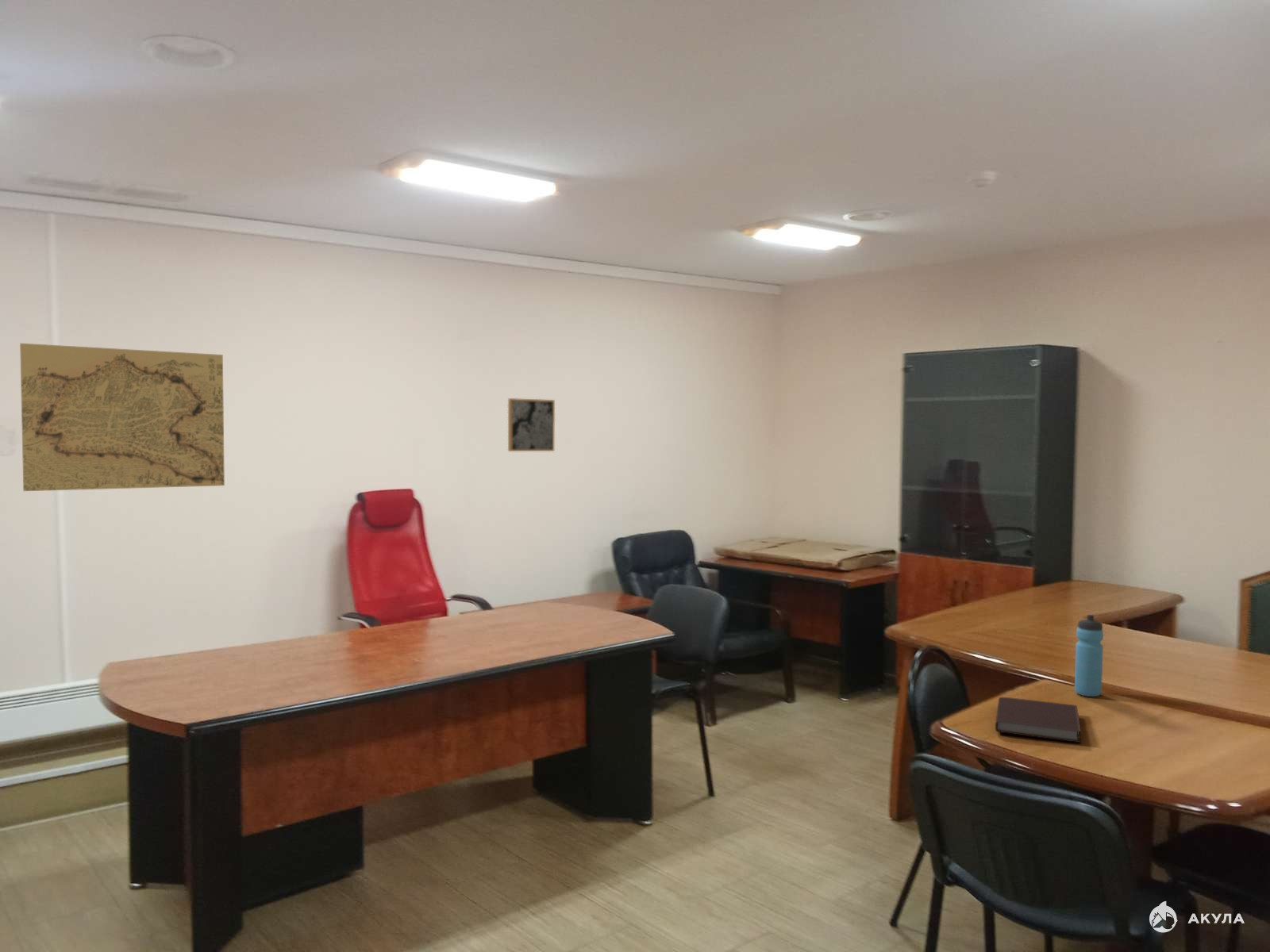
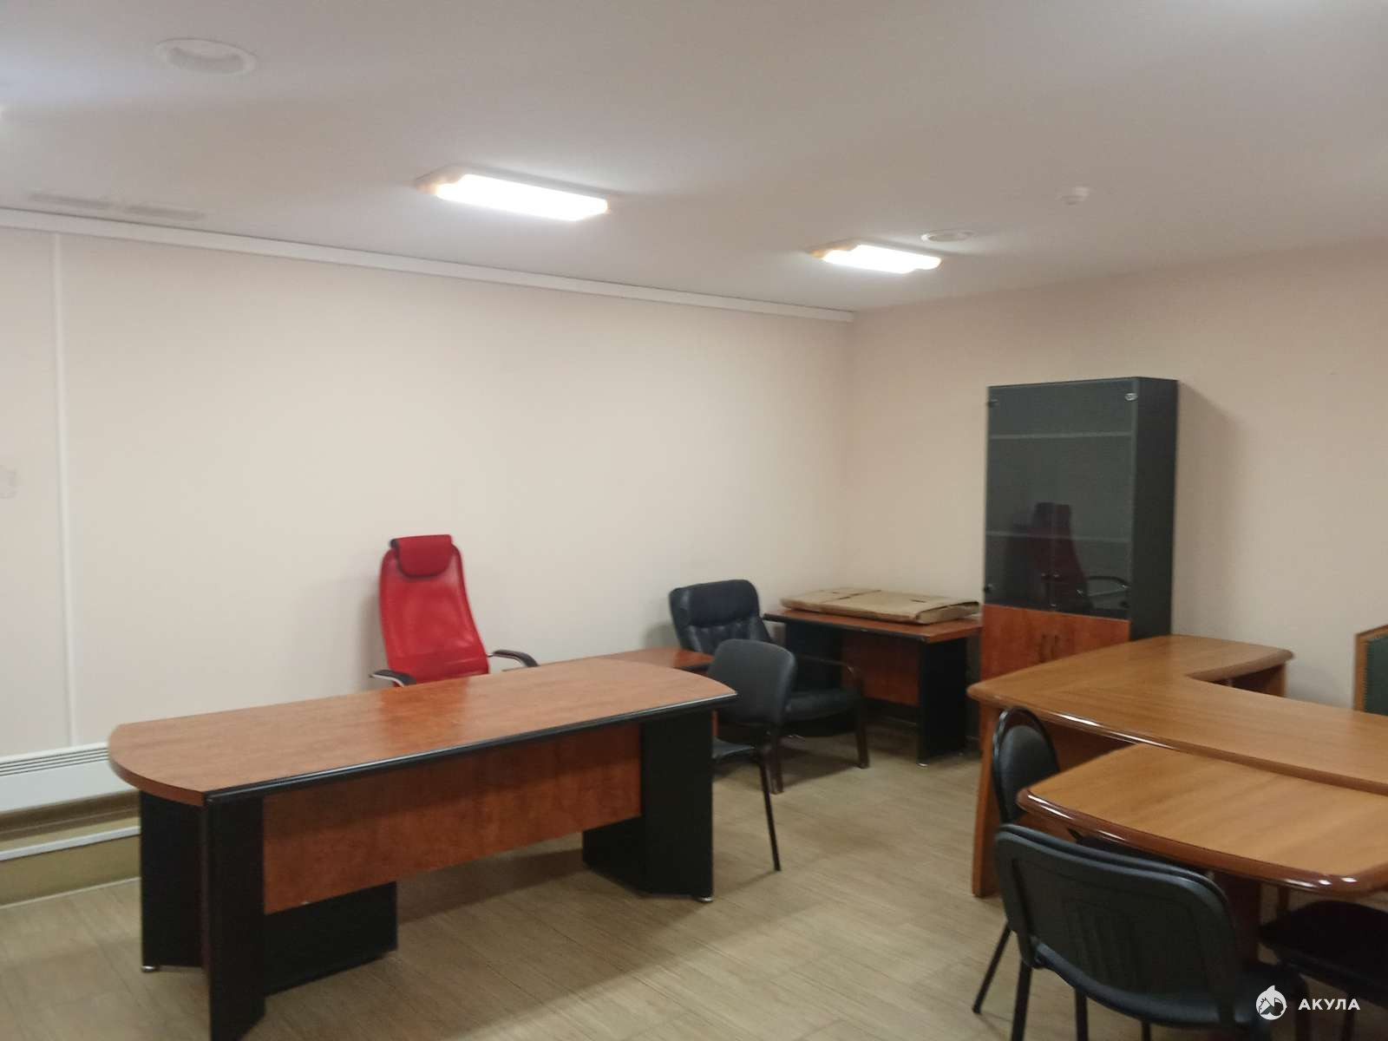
- notebook (1037, 718)
- water bottle (1089, 654)
- map (129, 419)
- wall art (531, 425)
